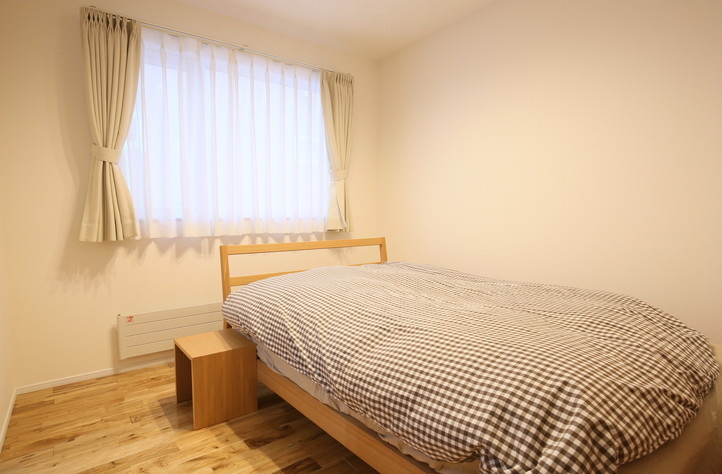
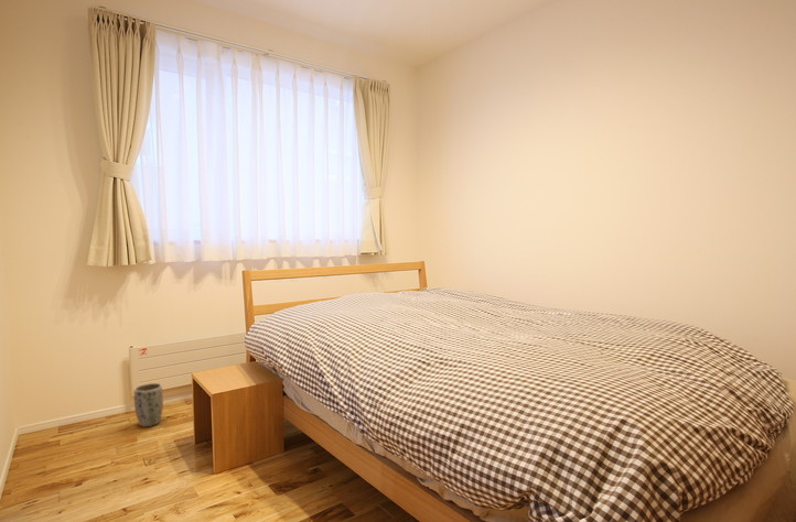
+ plant pot (149, 404)
